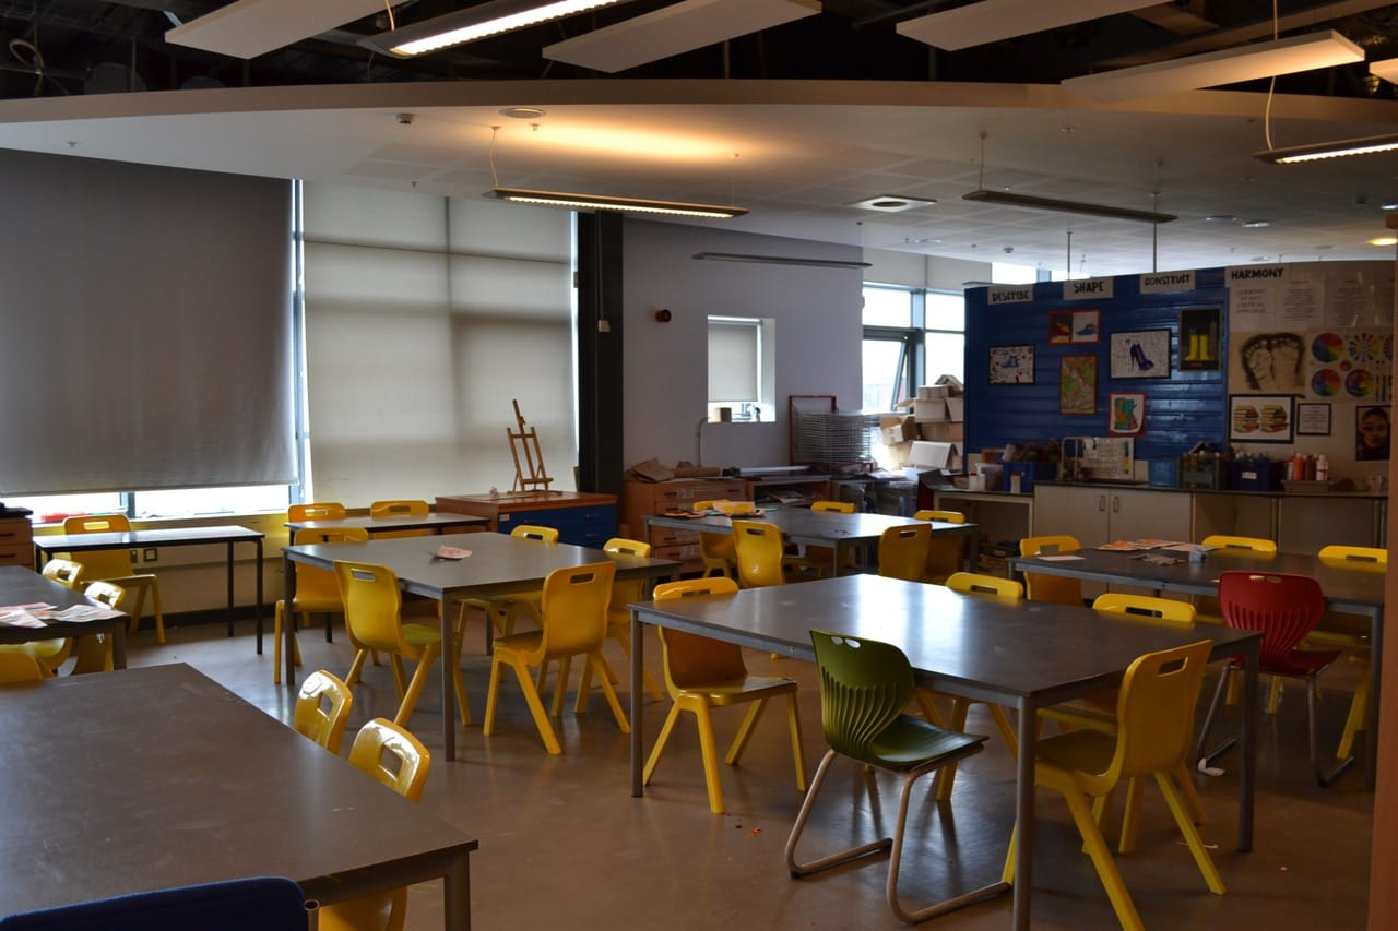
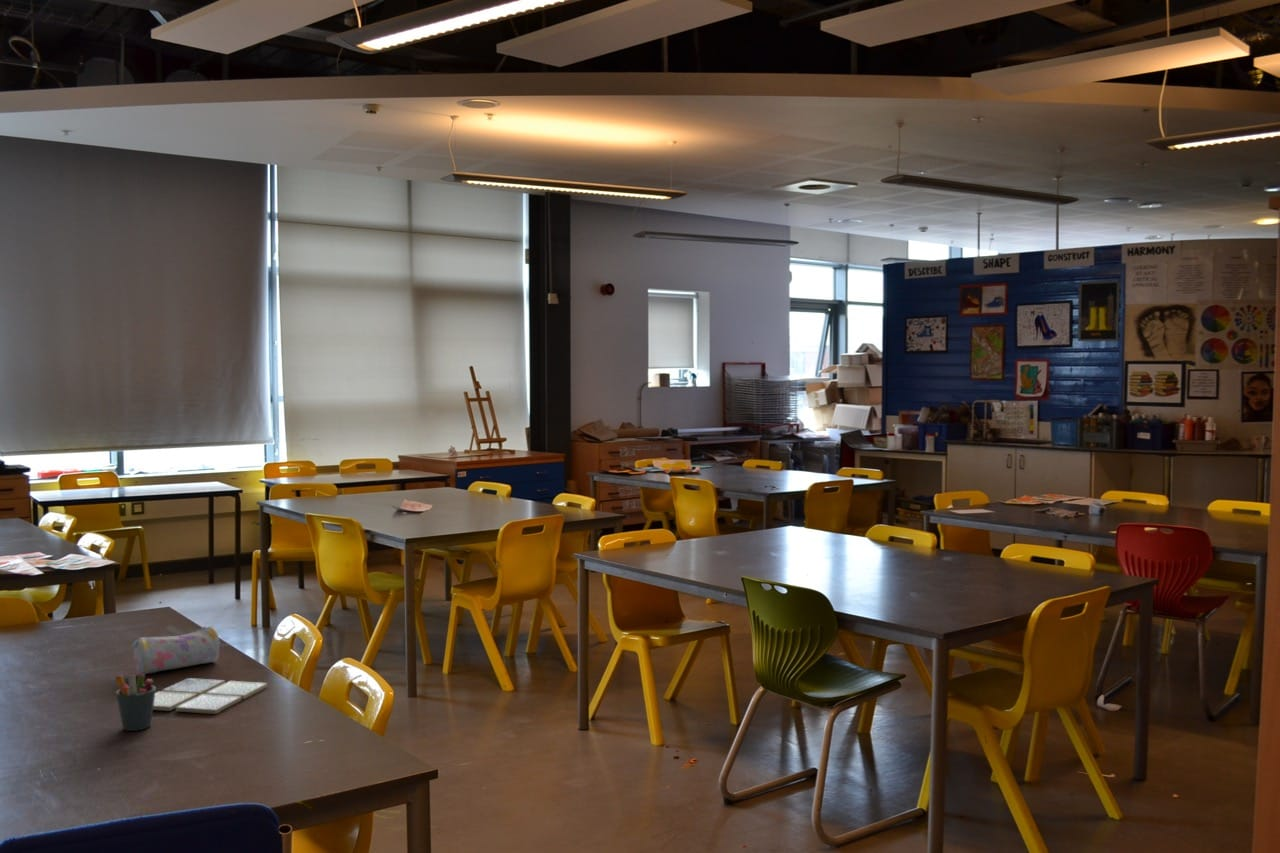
+ pen holder (135, 698)
+ pencil case (177, 649)
+ drink coaster (201, 695)
